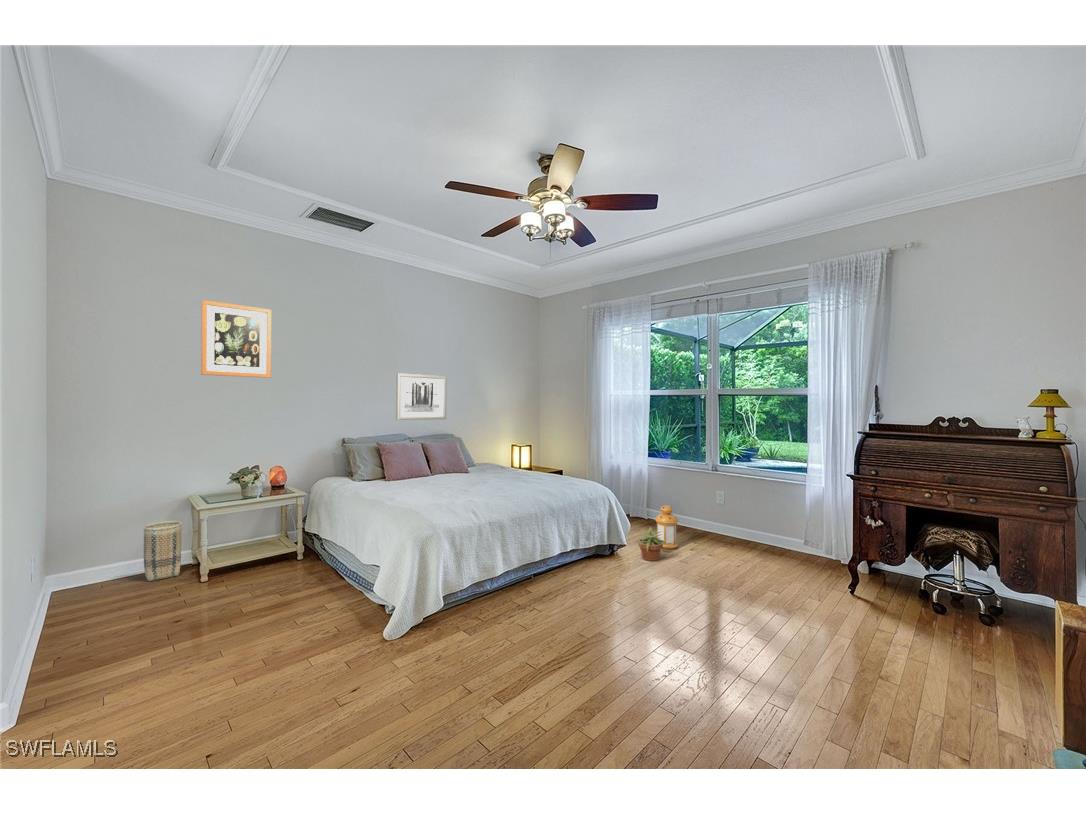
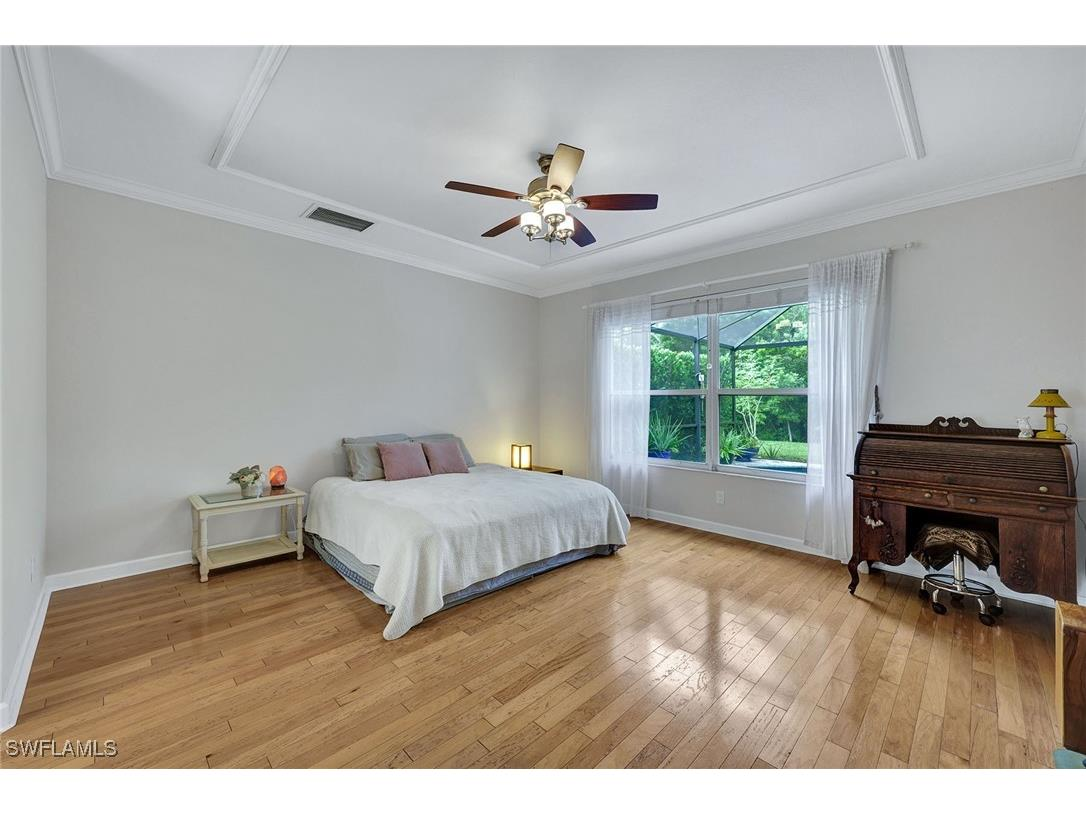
- potted plant (649, 542)
- lantern (666, 526)
- wall art (237, 340)
- basket (162, 549)
- wall art (422, 397)
